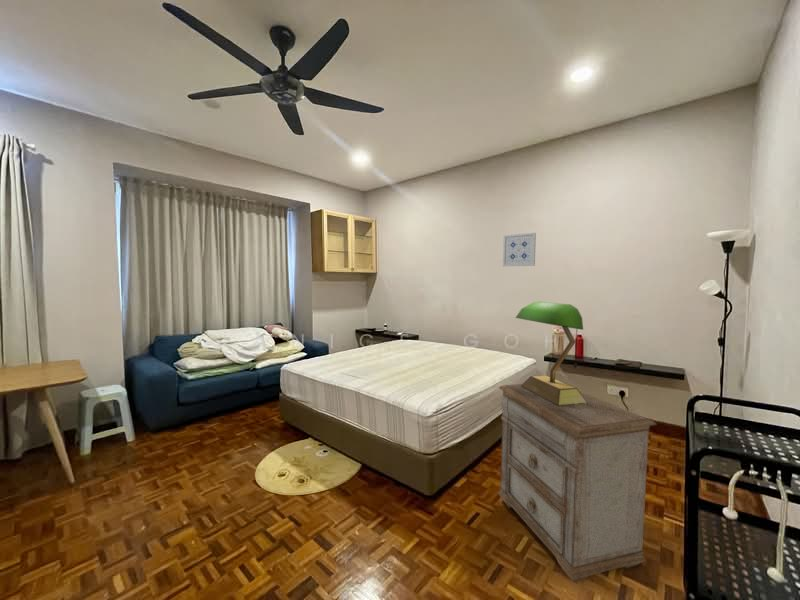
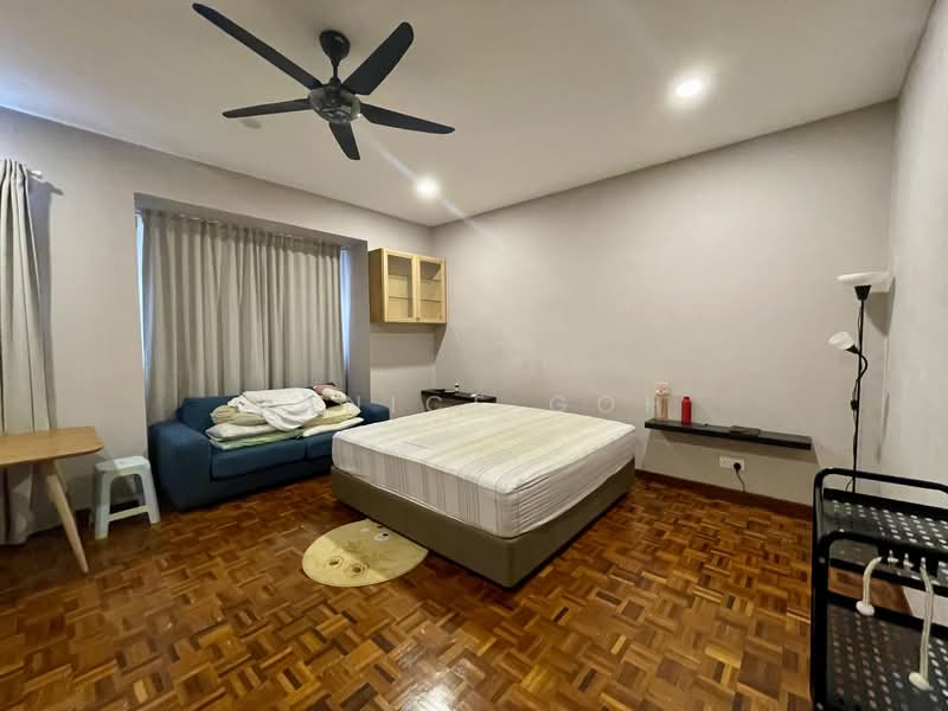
- table lamp (560, 355)
- nightstand (564, 464)
- wall art (518, 250)
